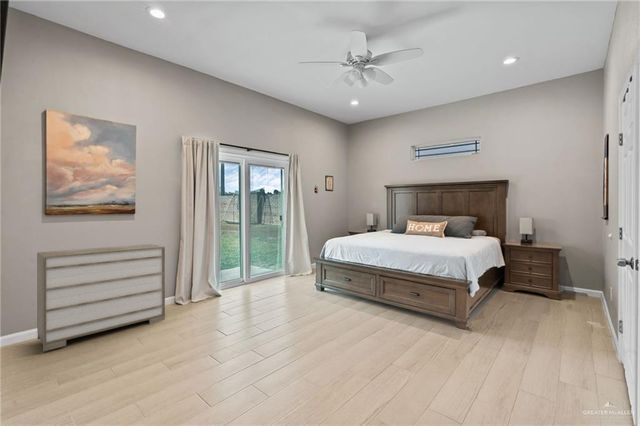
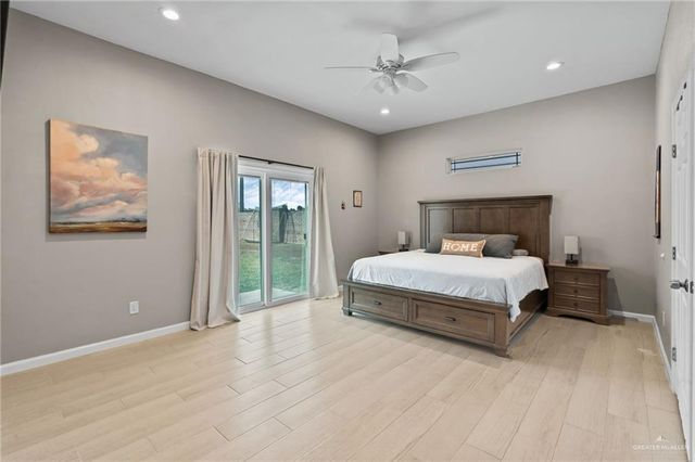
- dresser (106, 288)
